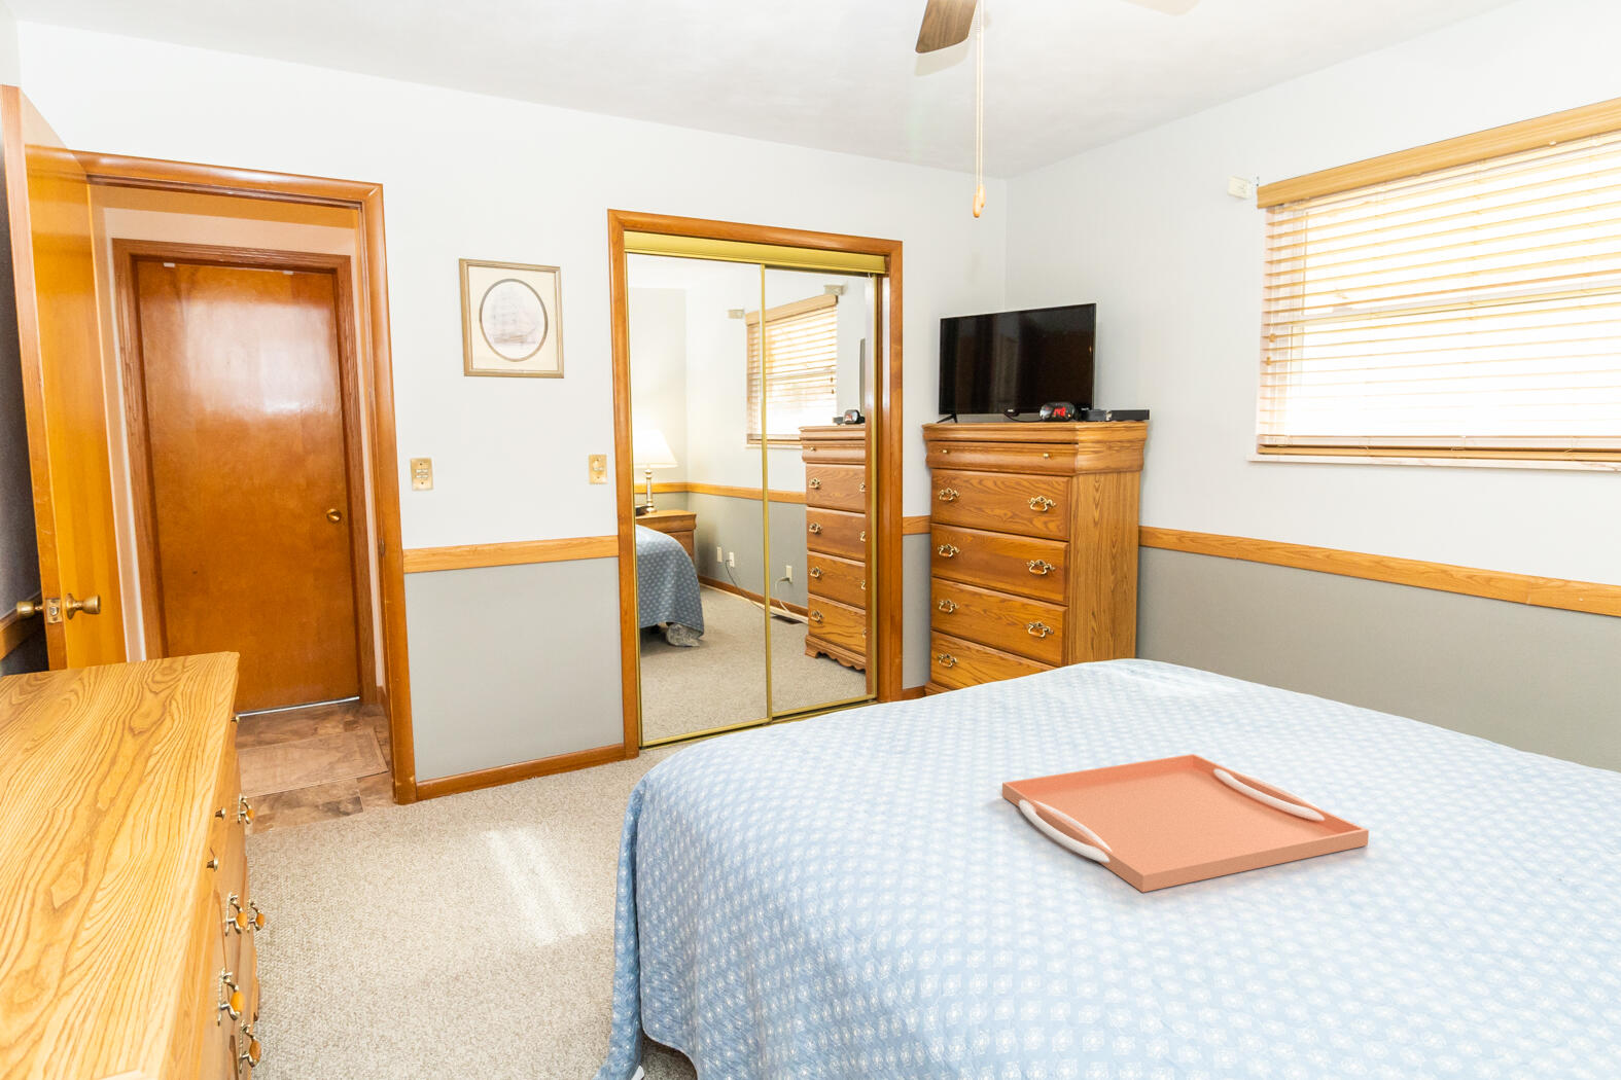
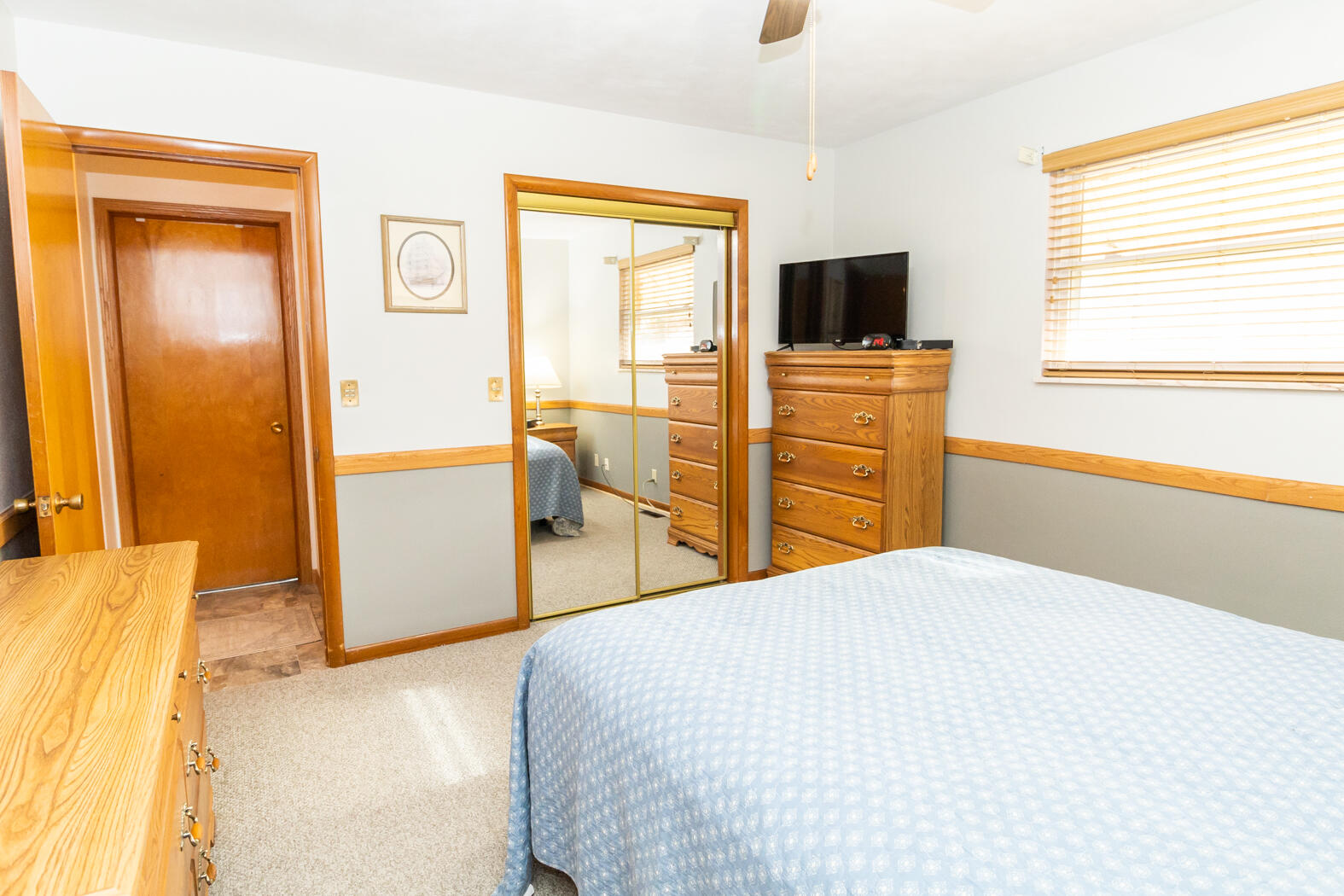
- serving tray (1172, 811)
